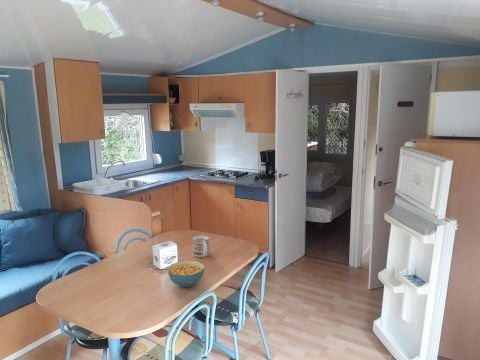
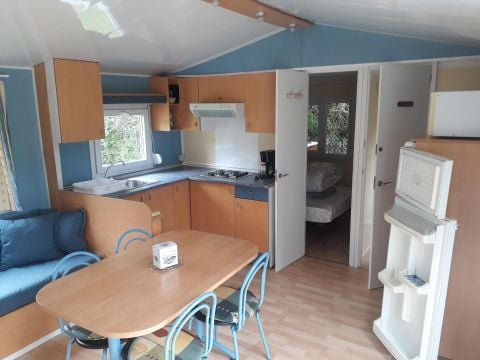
- cereal bowl (186, 276)
- mug (201, 246)
